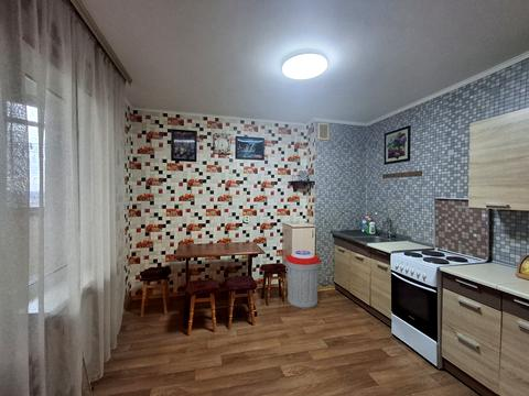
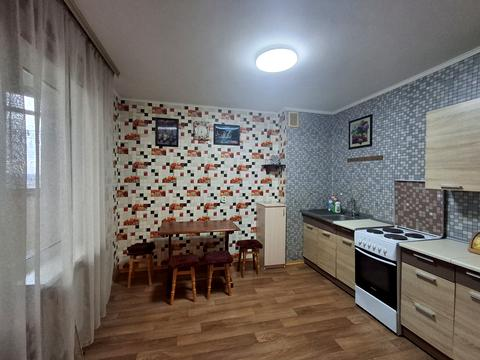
- trash can (302, 276)
